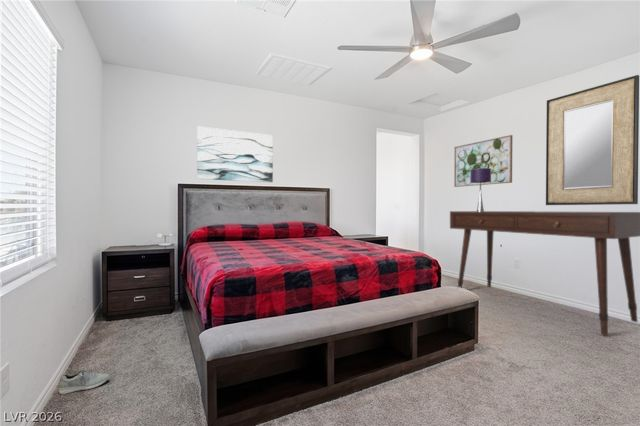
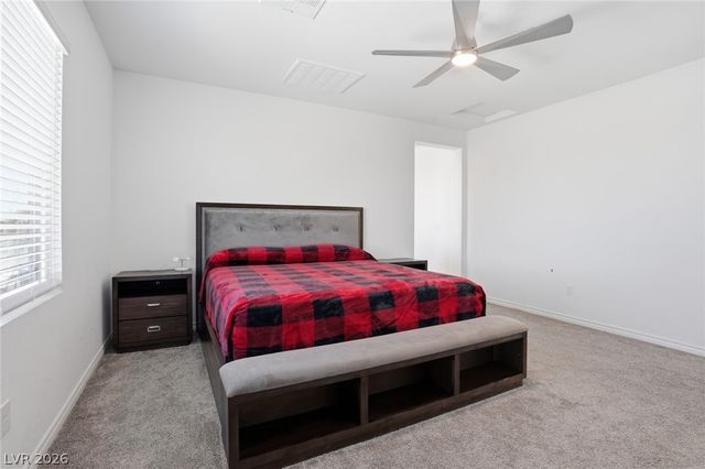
- wall art (480, 163)
- desk (533, 233)
- shoe (84, 376)
- wall art (236, 156)
- home mirror (587, 147)
- table lamp (480, 190)
